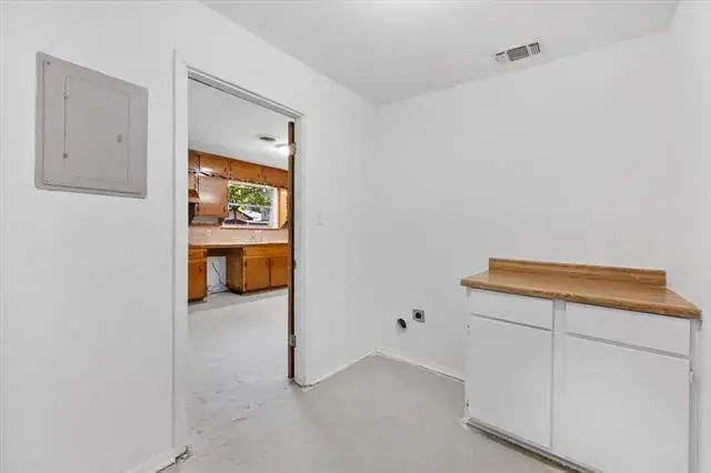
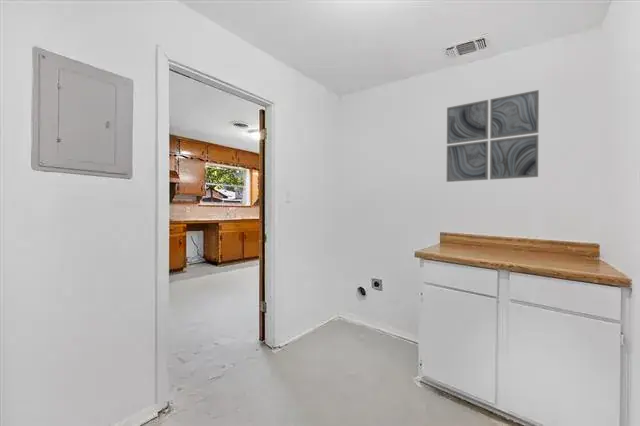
+ wall art (490, 140)
